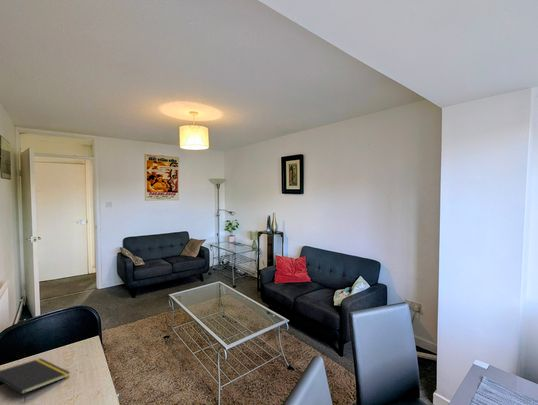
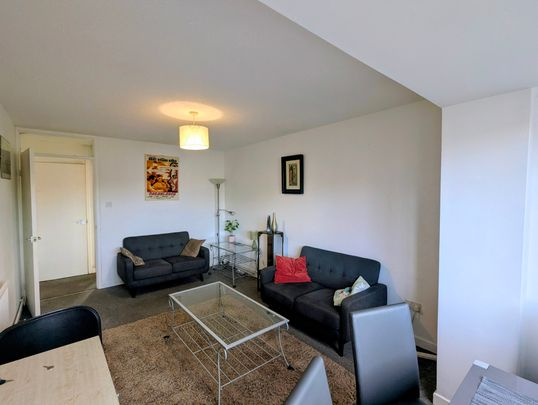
- notepad (32, 374)
